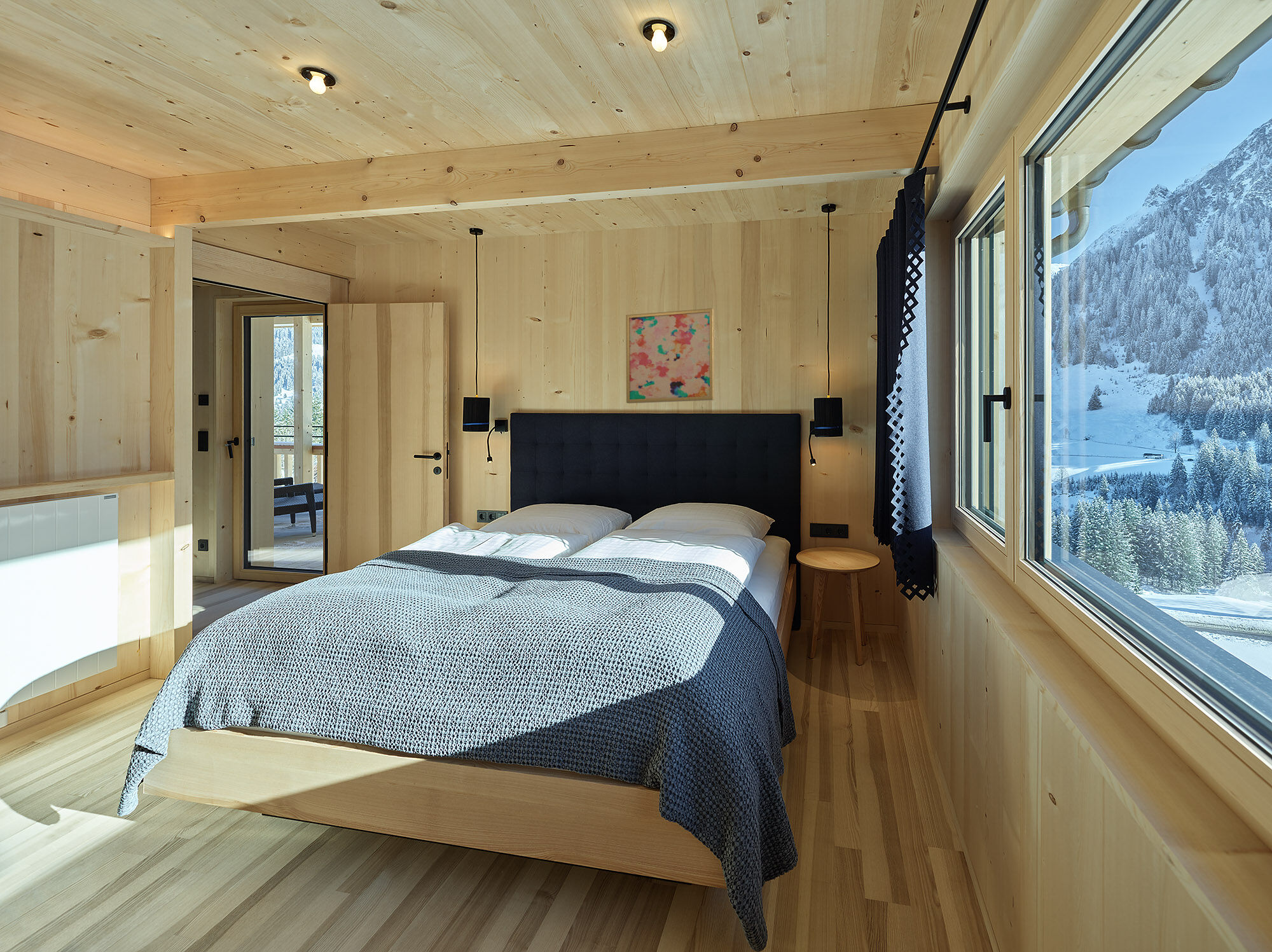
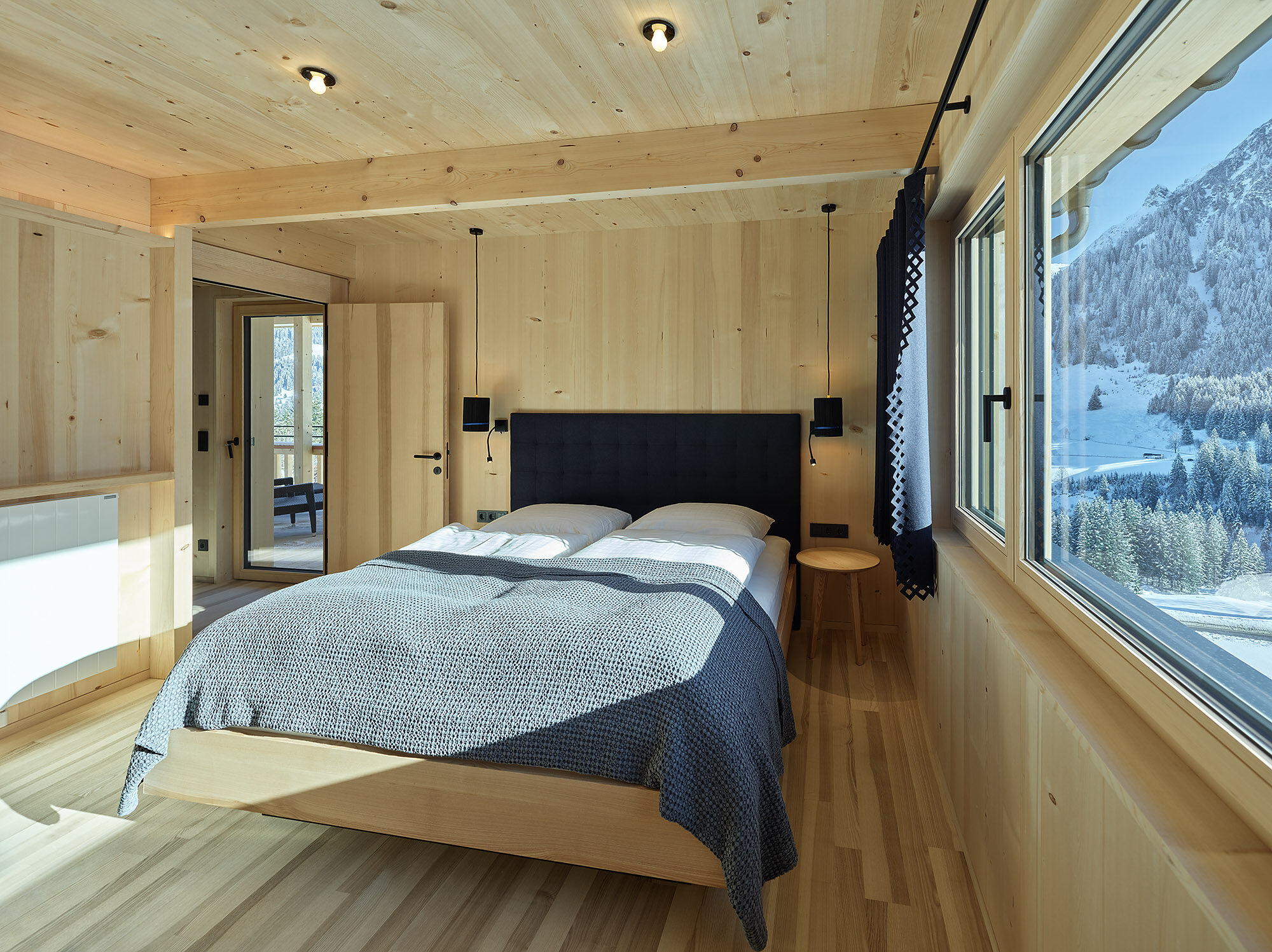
- wall art (669, 357)
